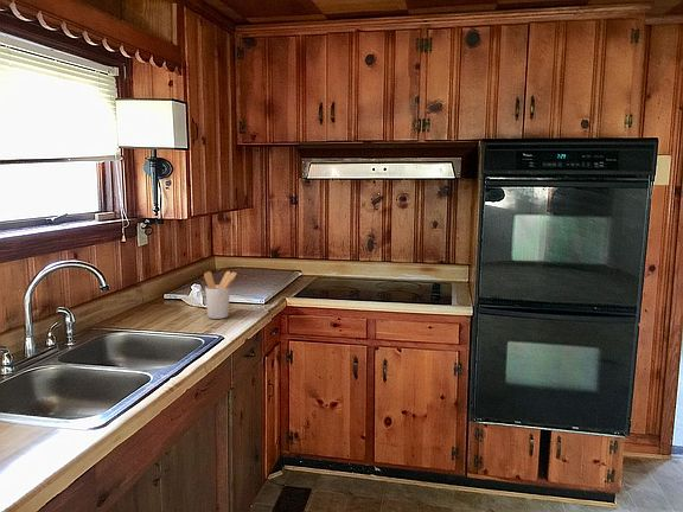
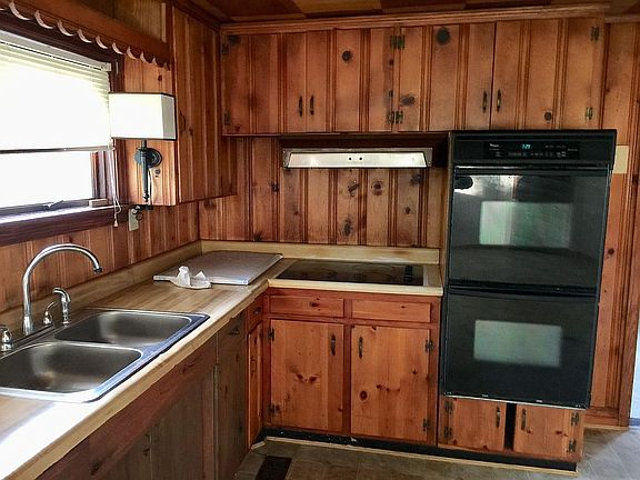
- utensil holder (222, 293)
